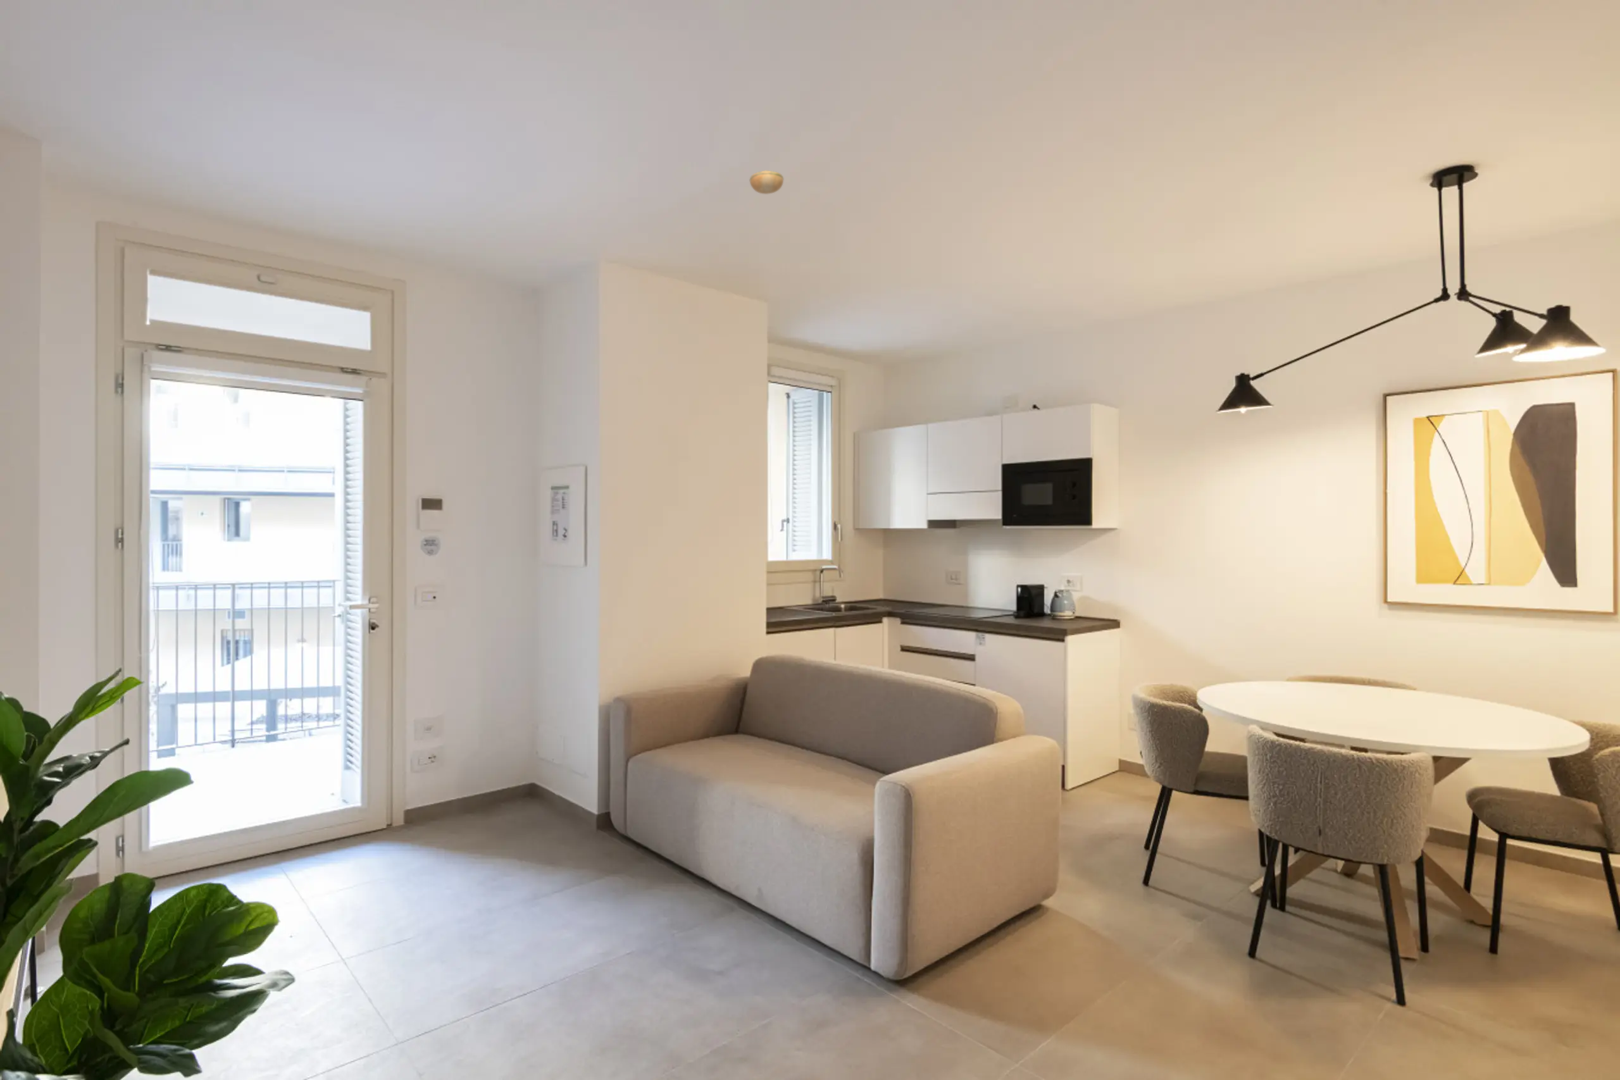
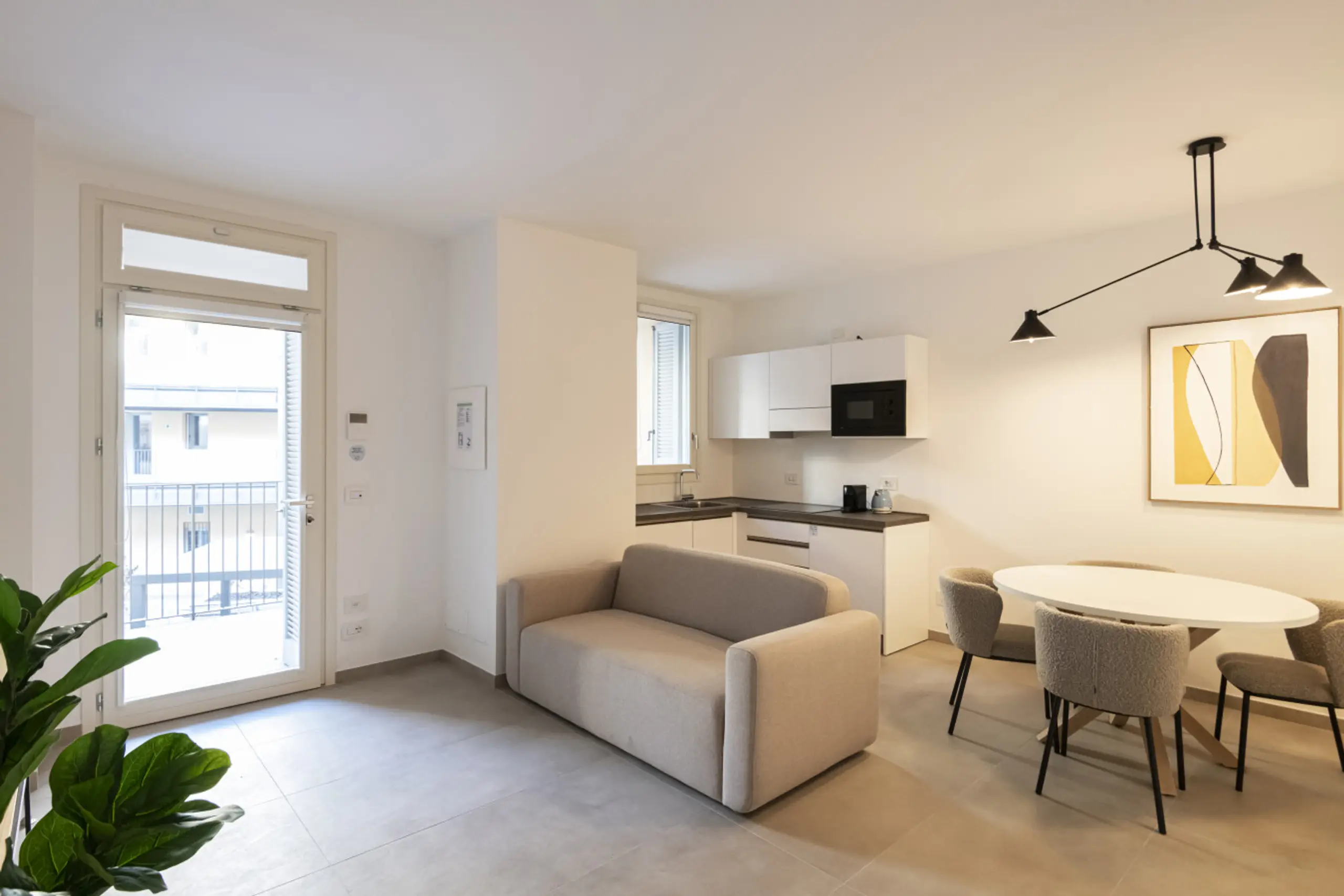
- smoke detector (767, 182)
